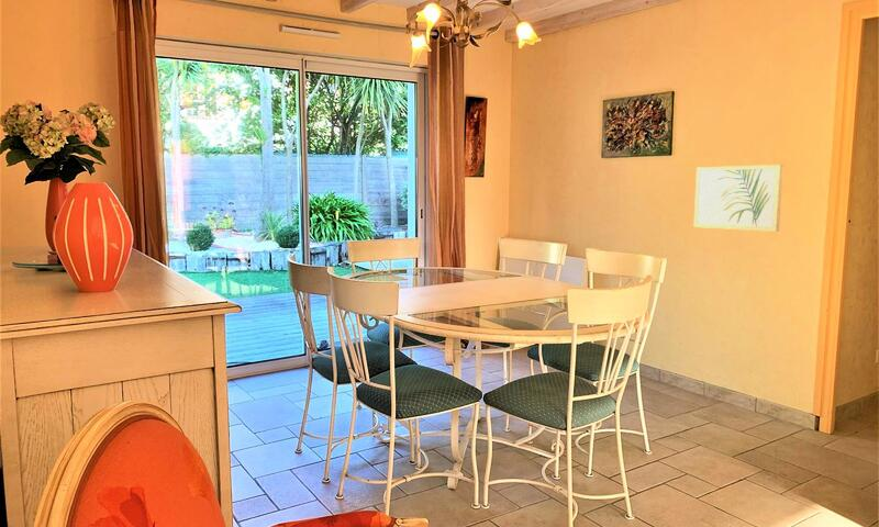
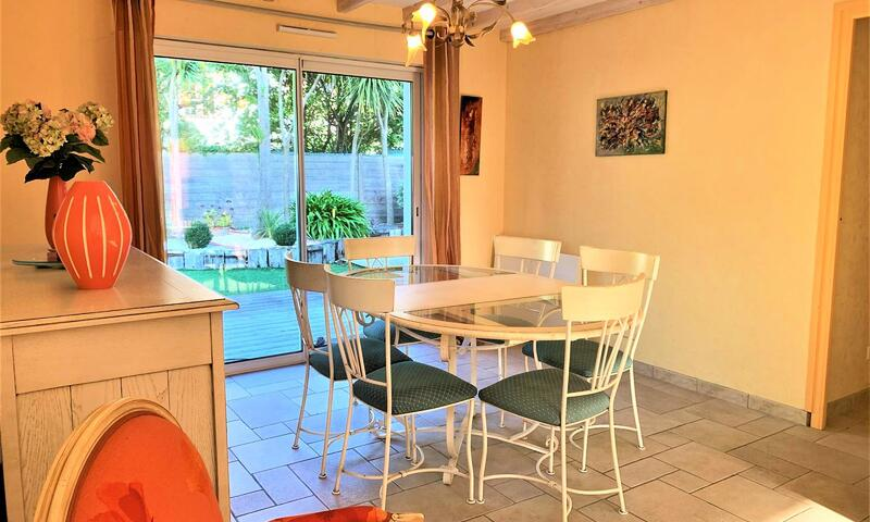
- wall art (735, 198)
